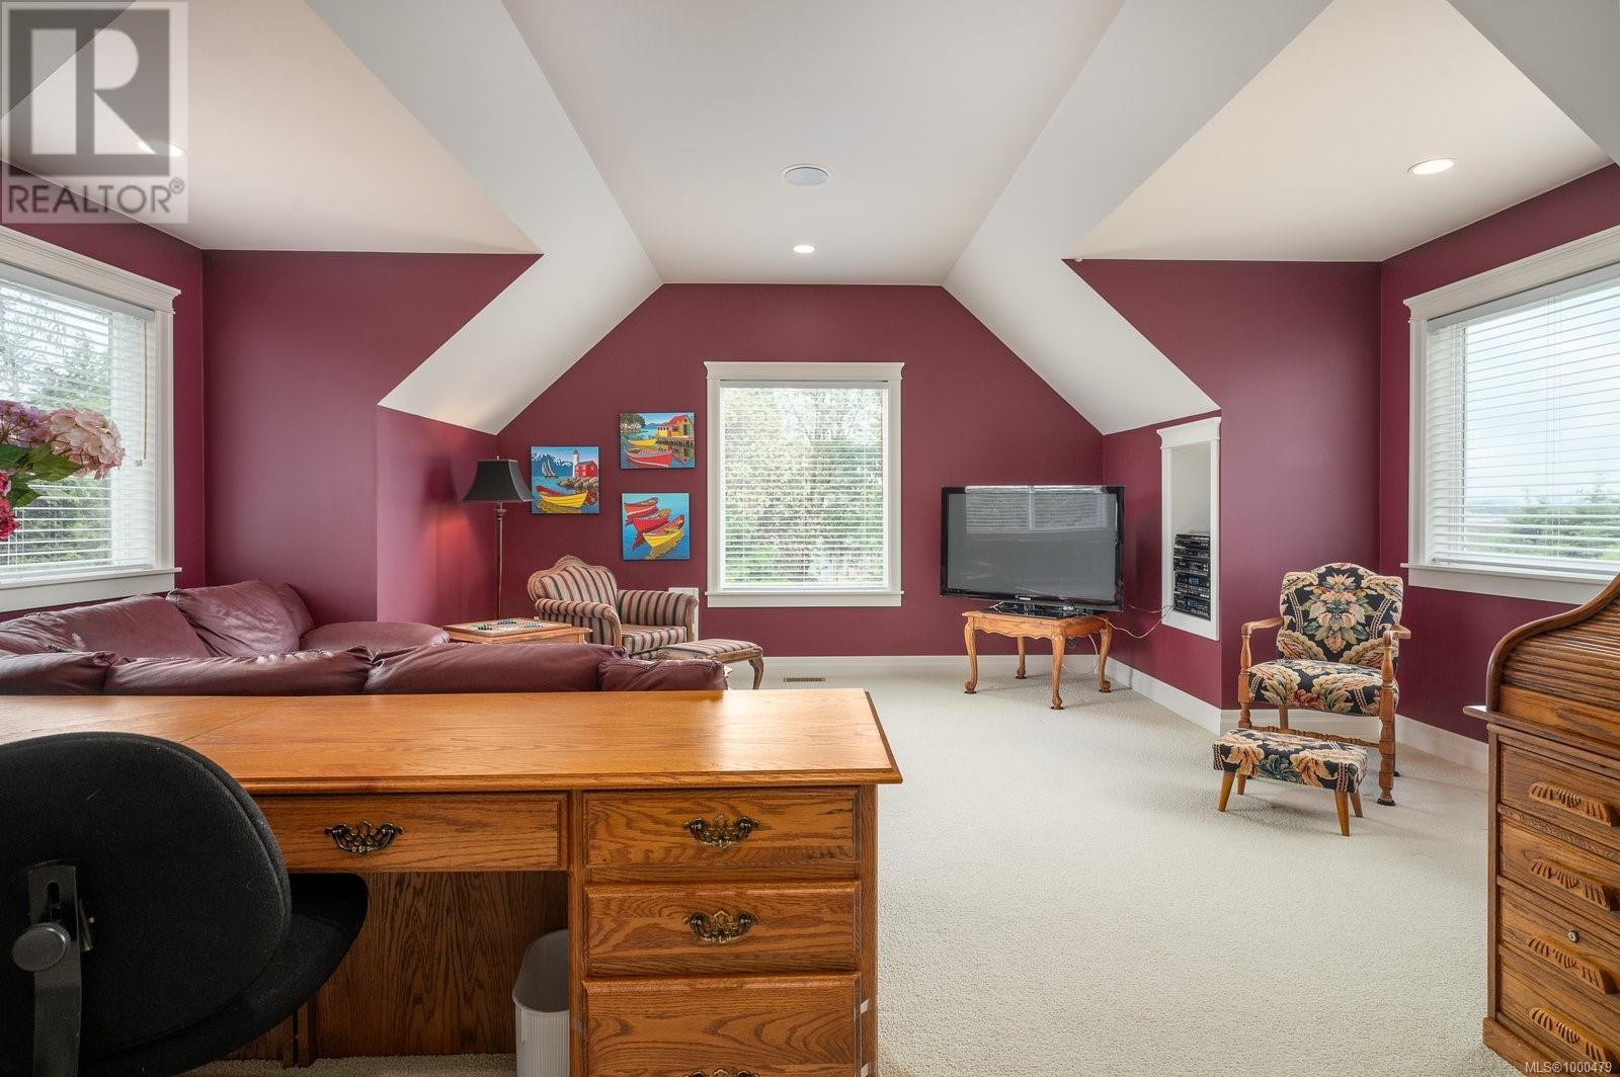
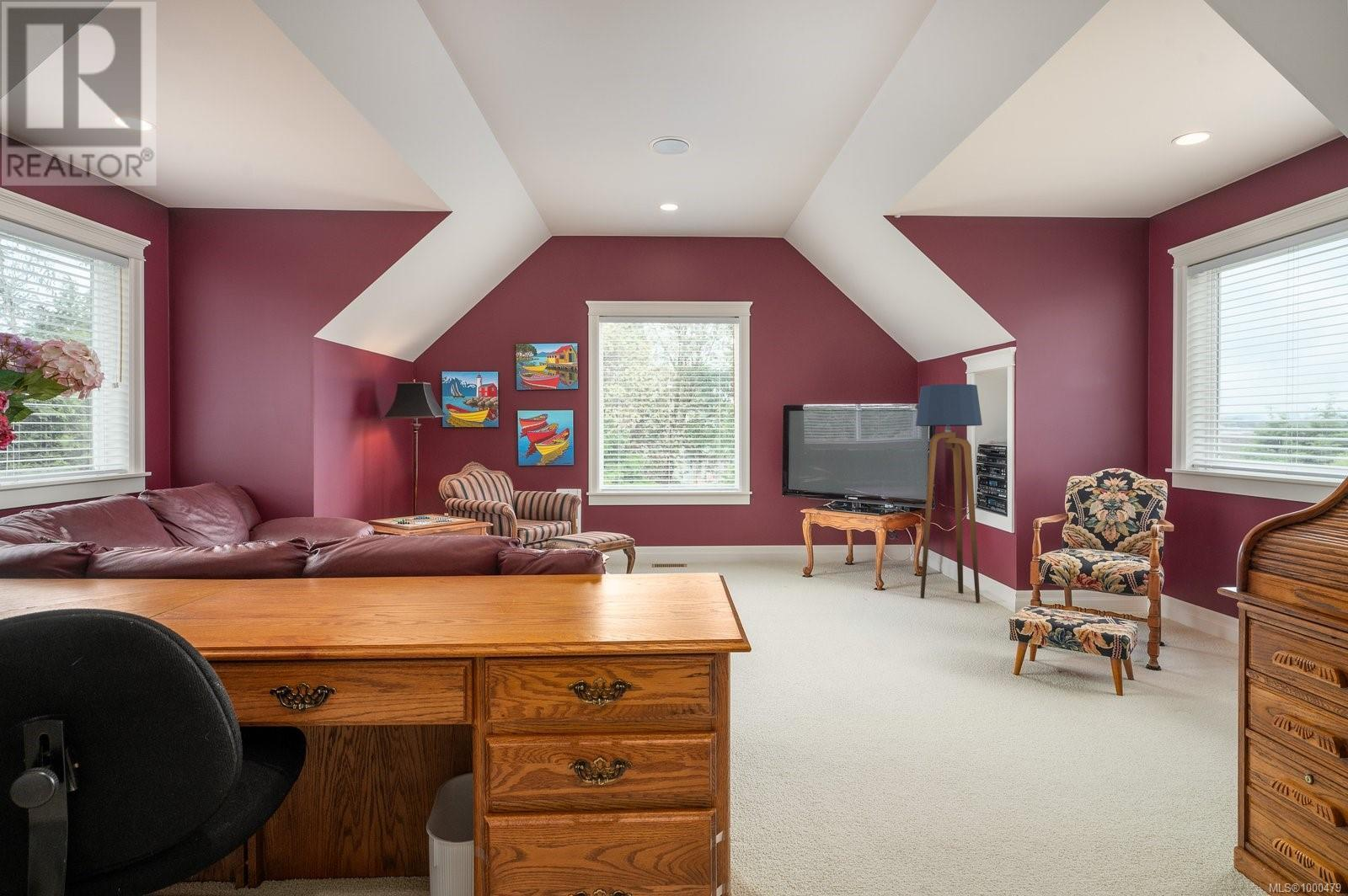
+ floor lamp (955, 492)
